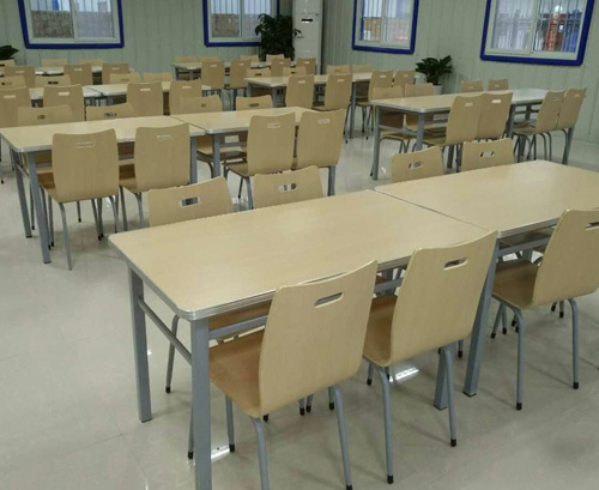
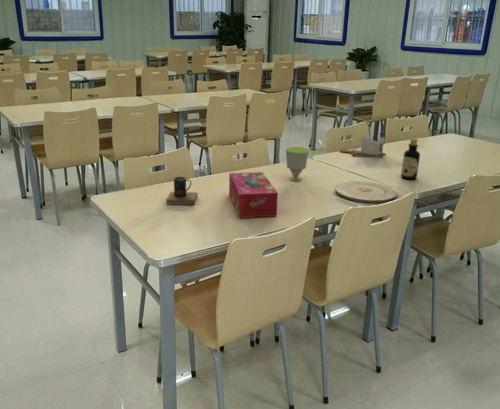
+ tissue box (251, 193)
+ cup (296, 164)
+ mug (182, 189)
+ bottle (411, 158)
+ plate (365, 191)
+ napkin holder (365, 144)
